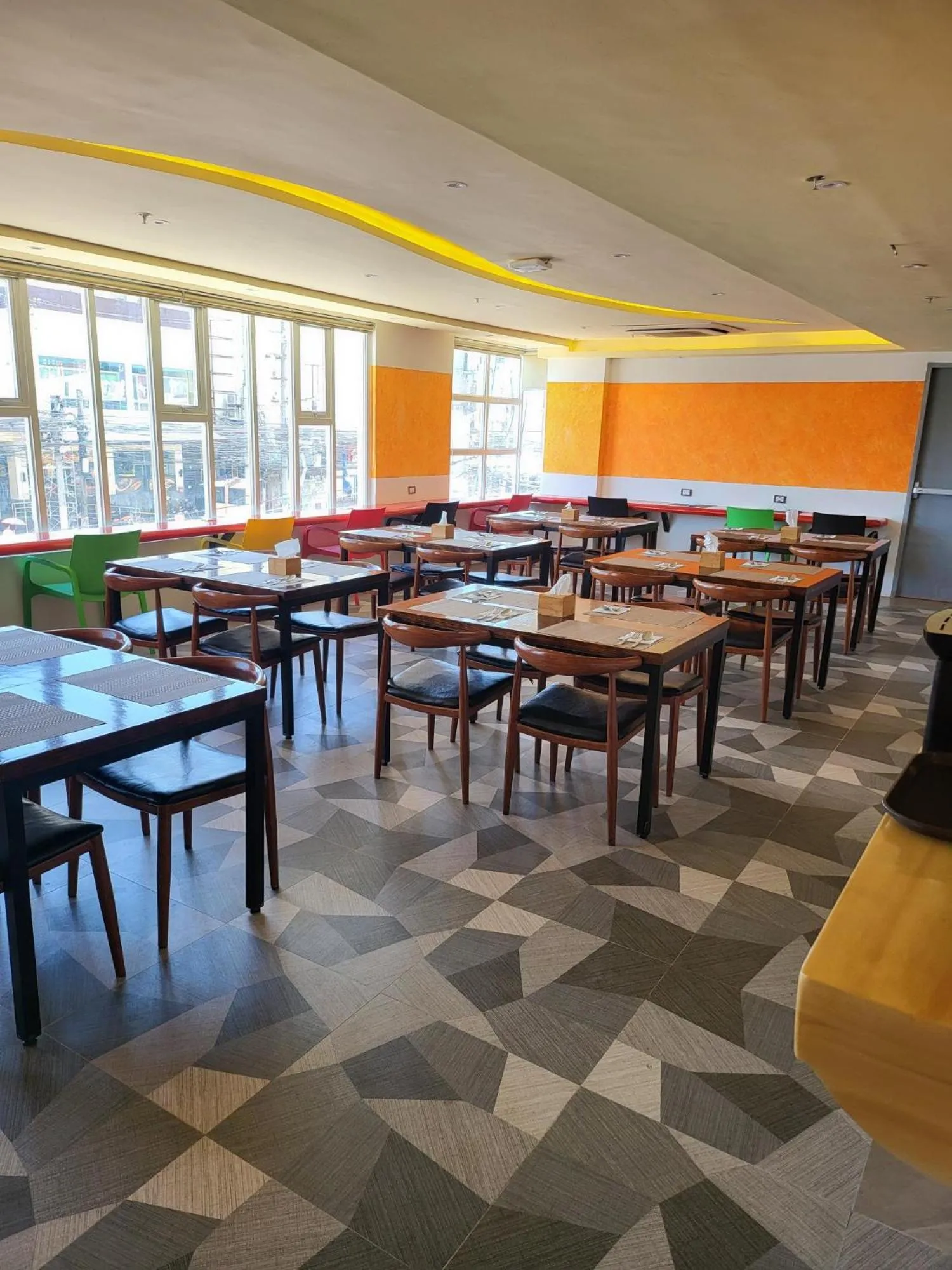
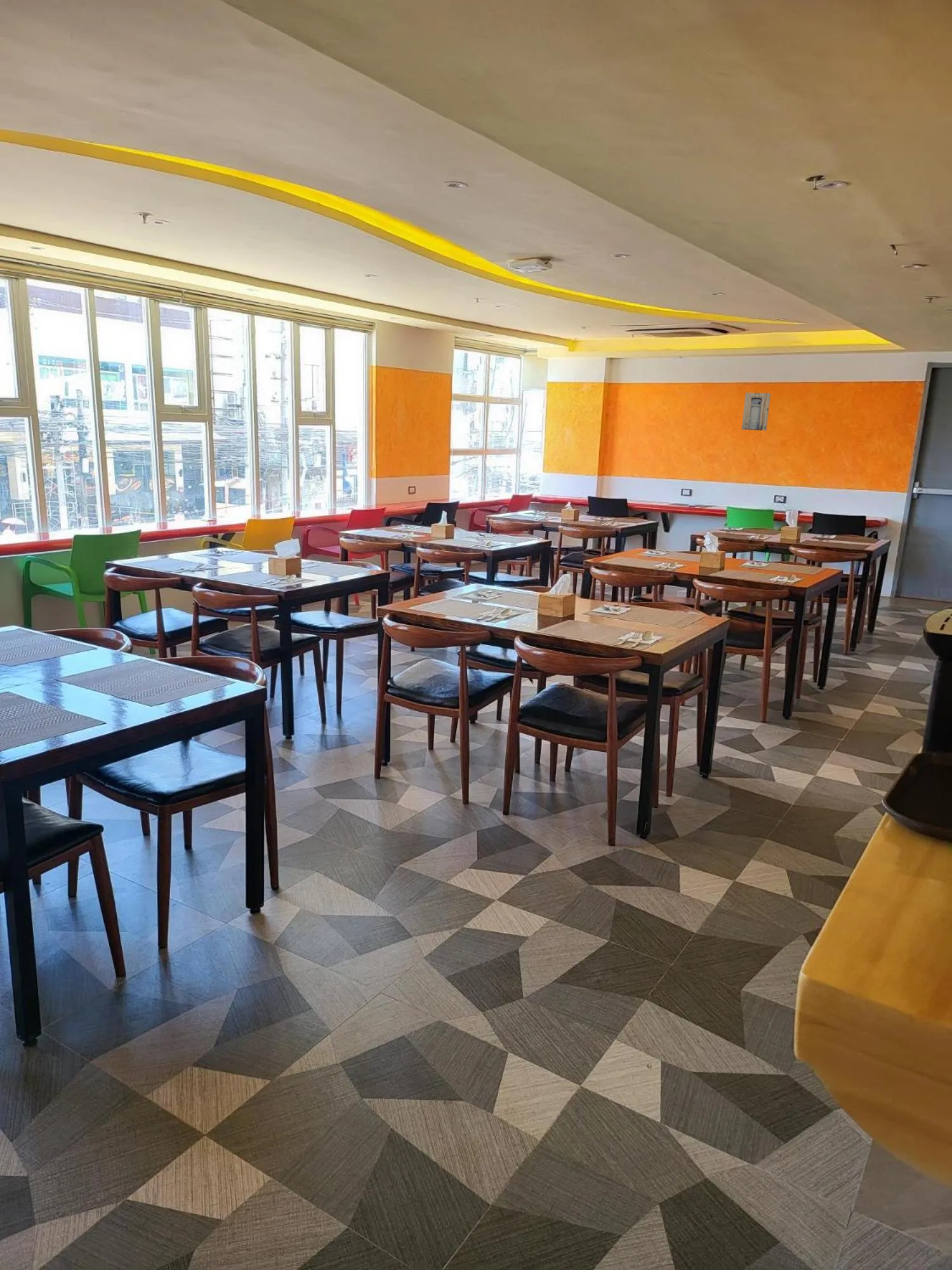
+ wall art (756, 411)
